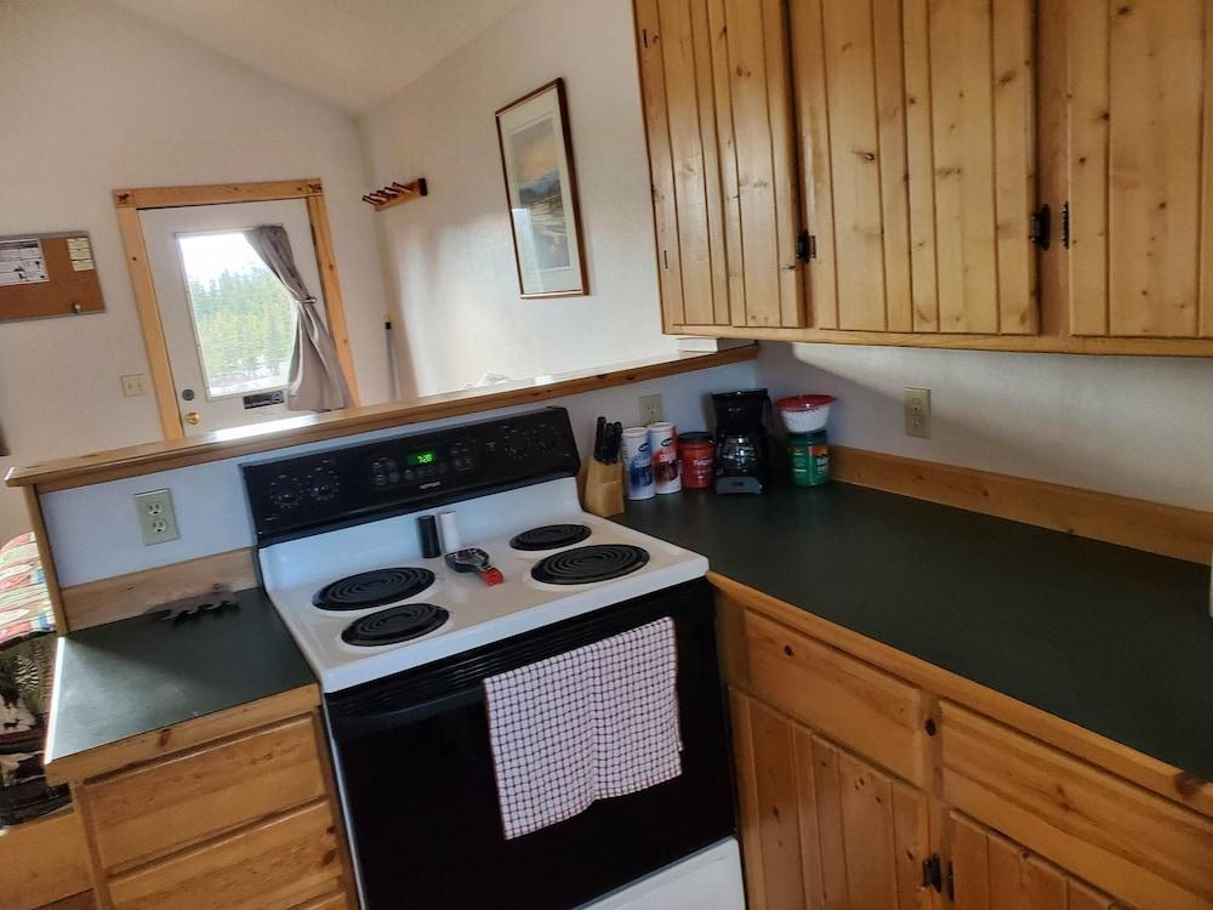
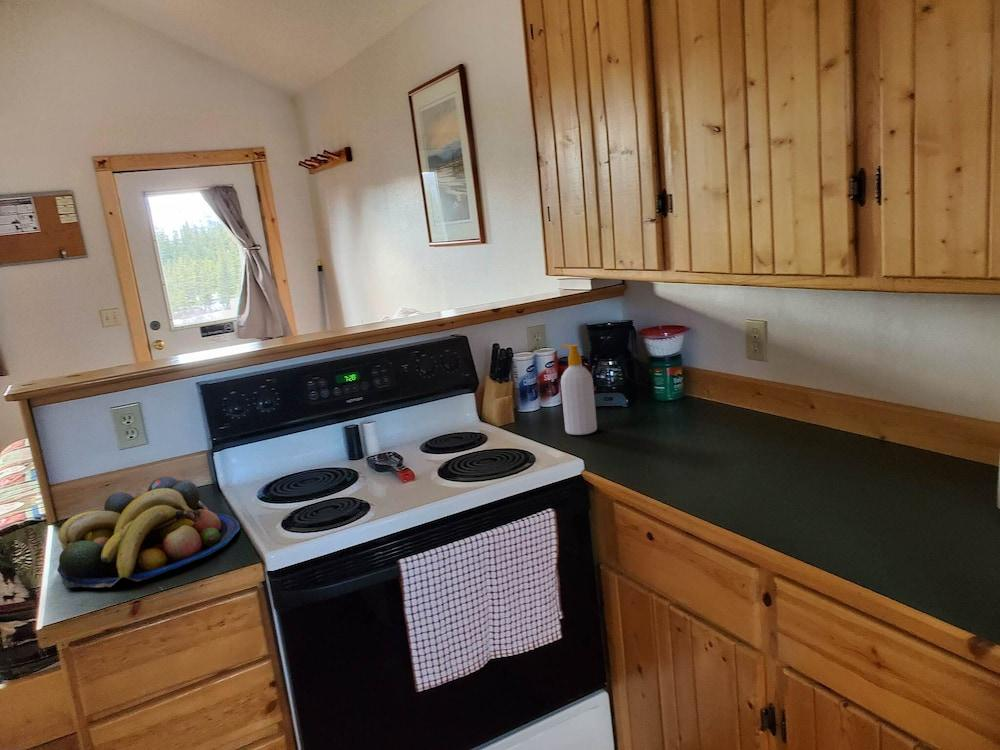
+ fruit bowl (148, 519)
+ soap bottle (576, 388)
